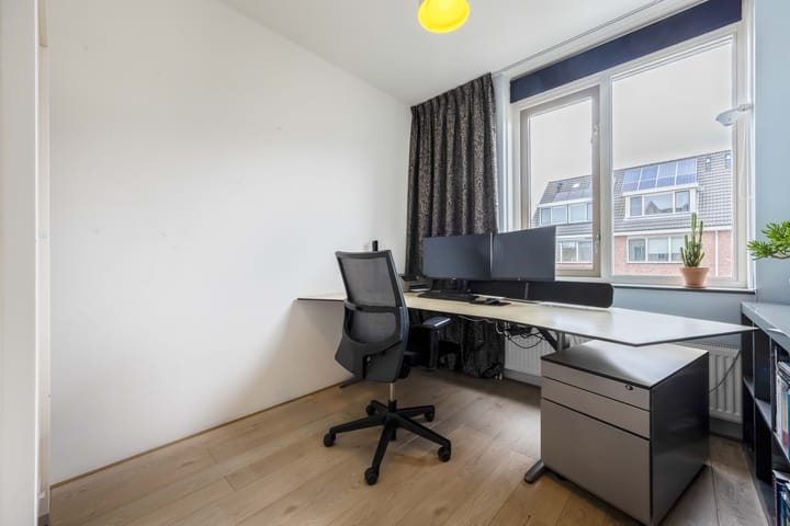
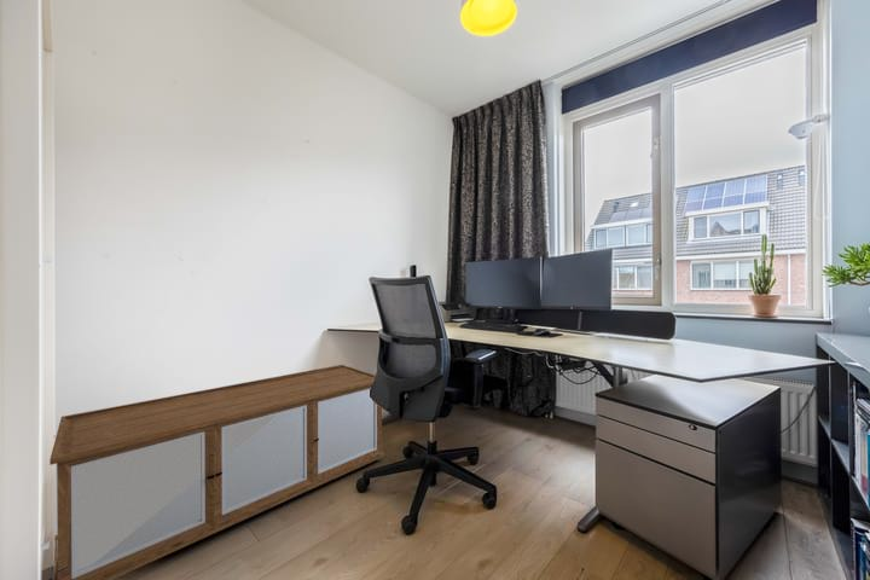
+ storage cabinet (251, 443)
